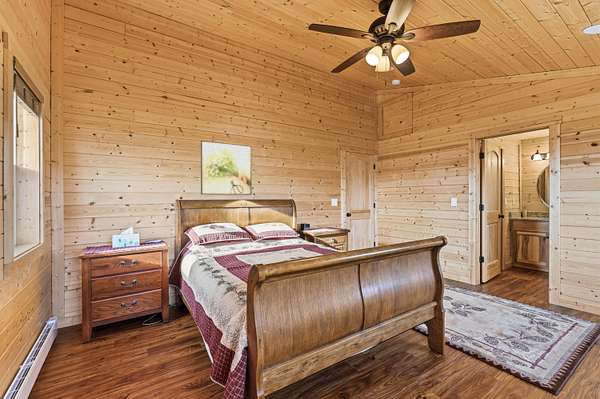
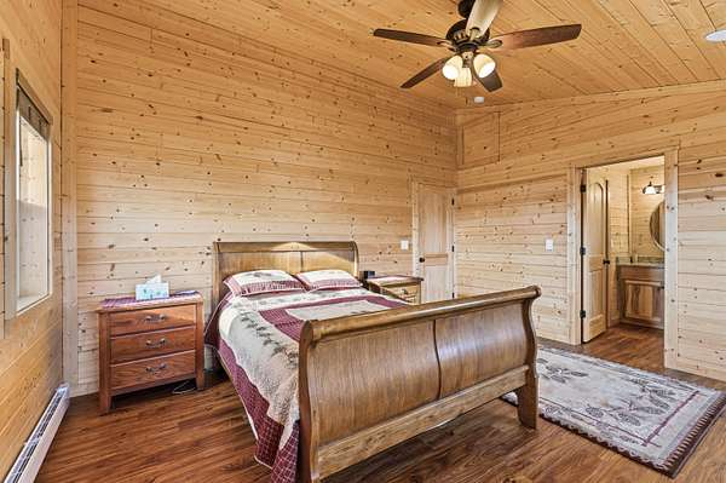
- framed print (227, 169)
